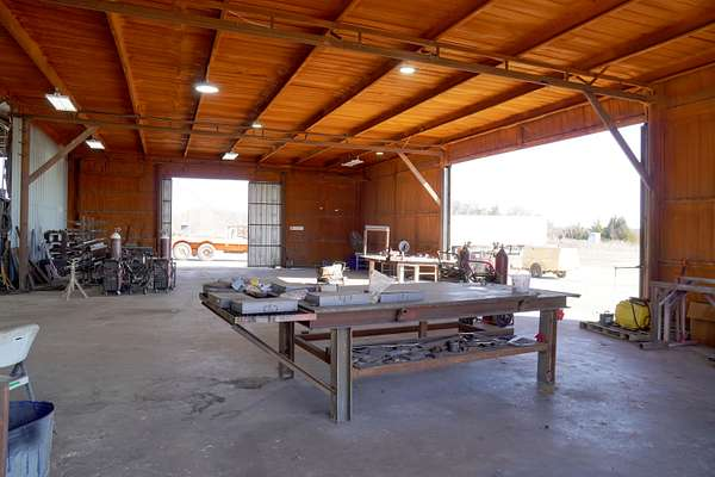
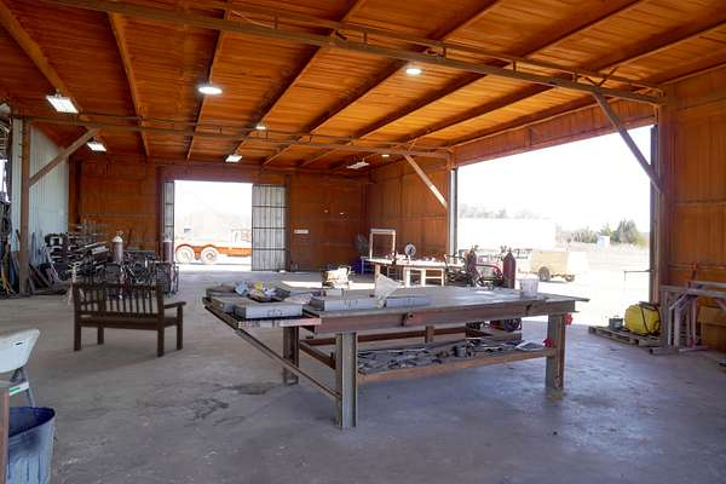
+ bench (128, 316)
